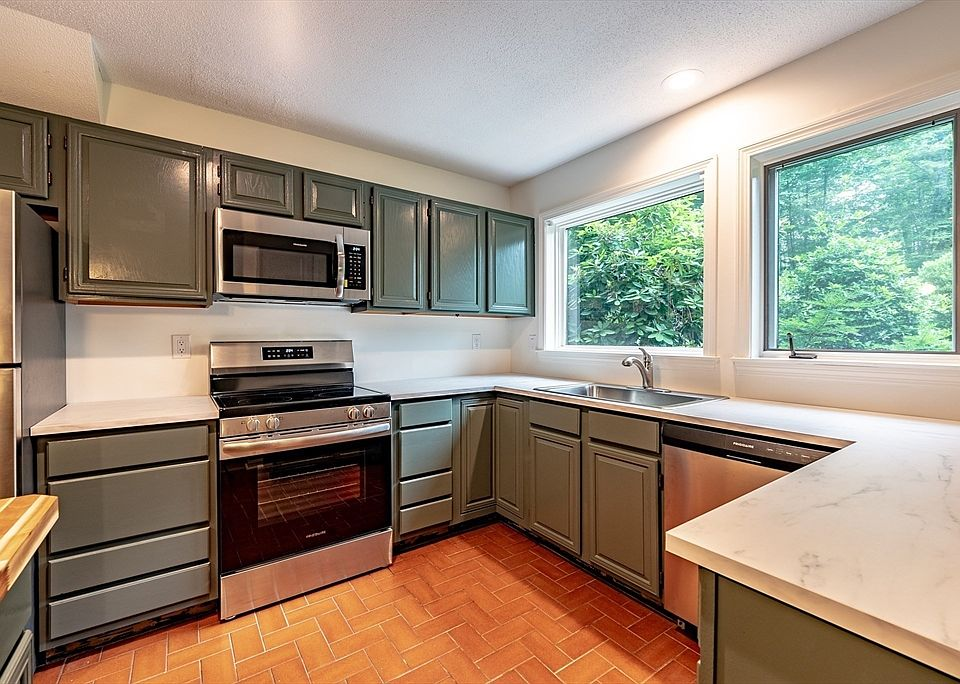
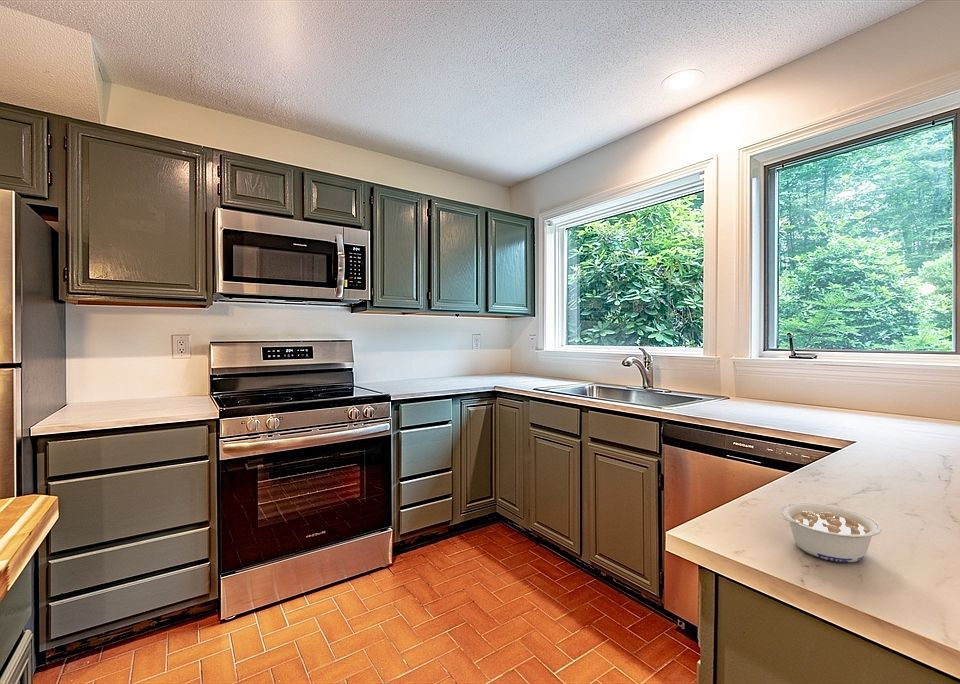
+ legume (828, 531)
